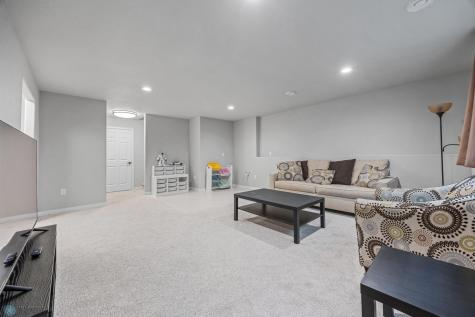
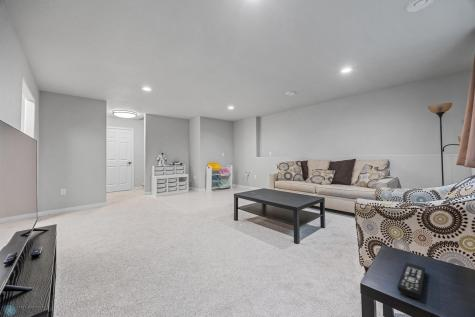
+ remote control (412, 278)
